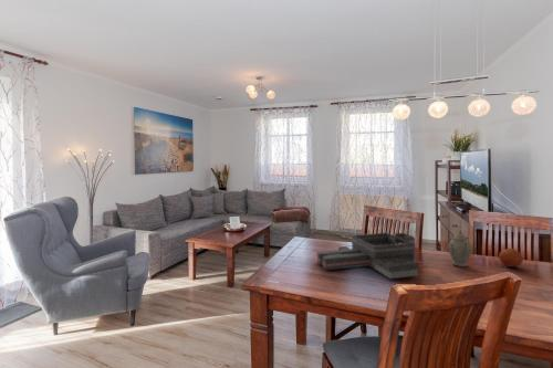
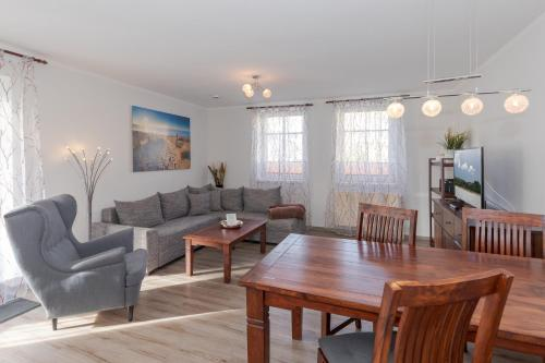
- chinaware (459, 246)
- fruit (510, 257)
- decorative tray (367, 250)
